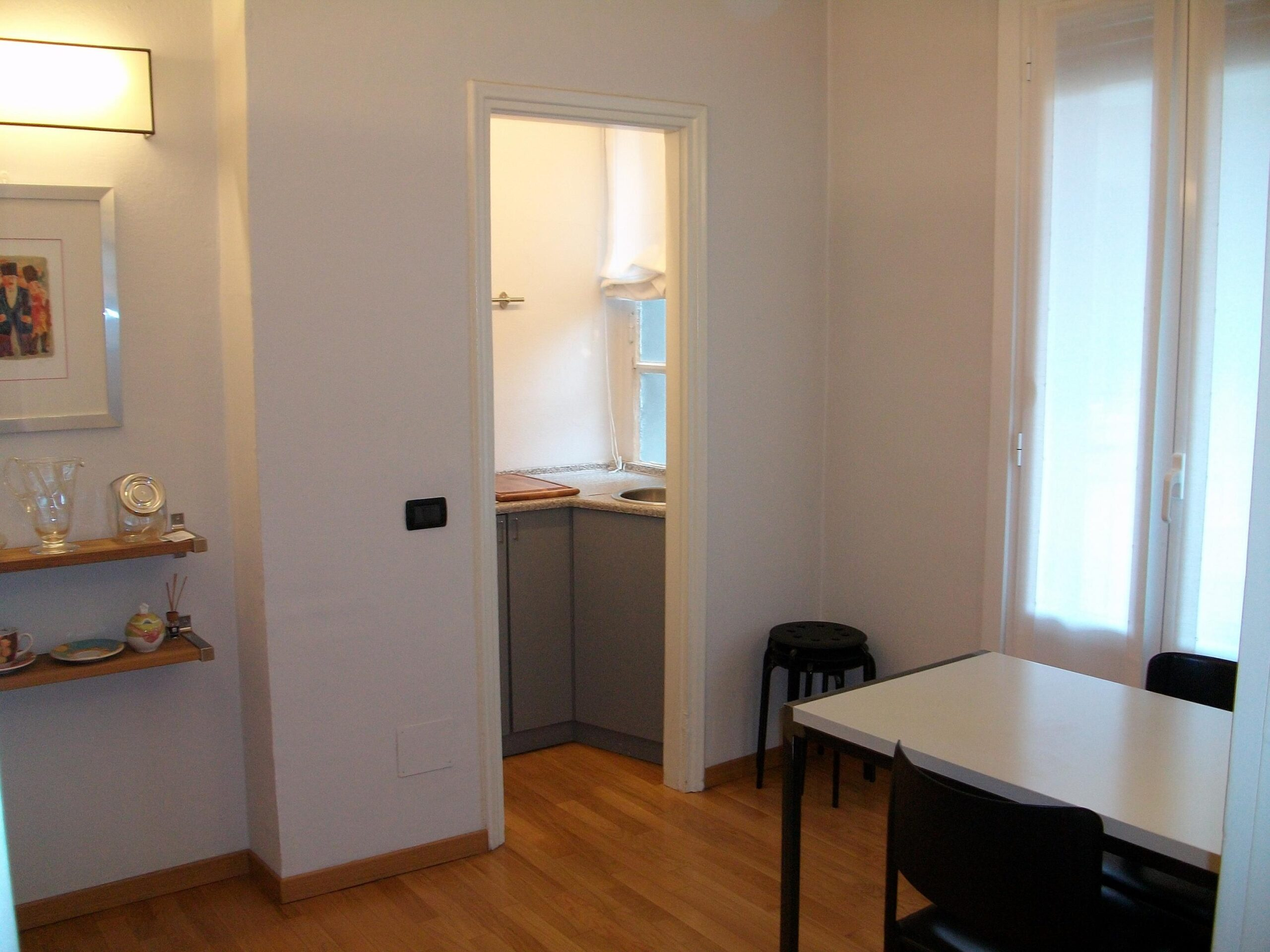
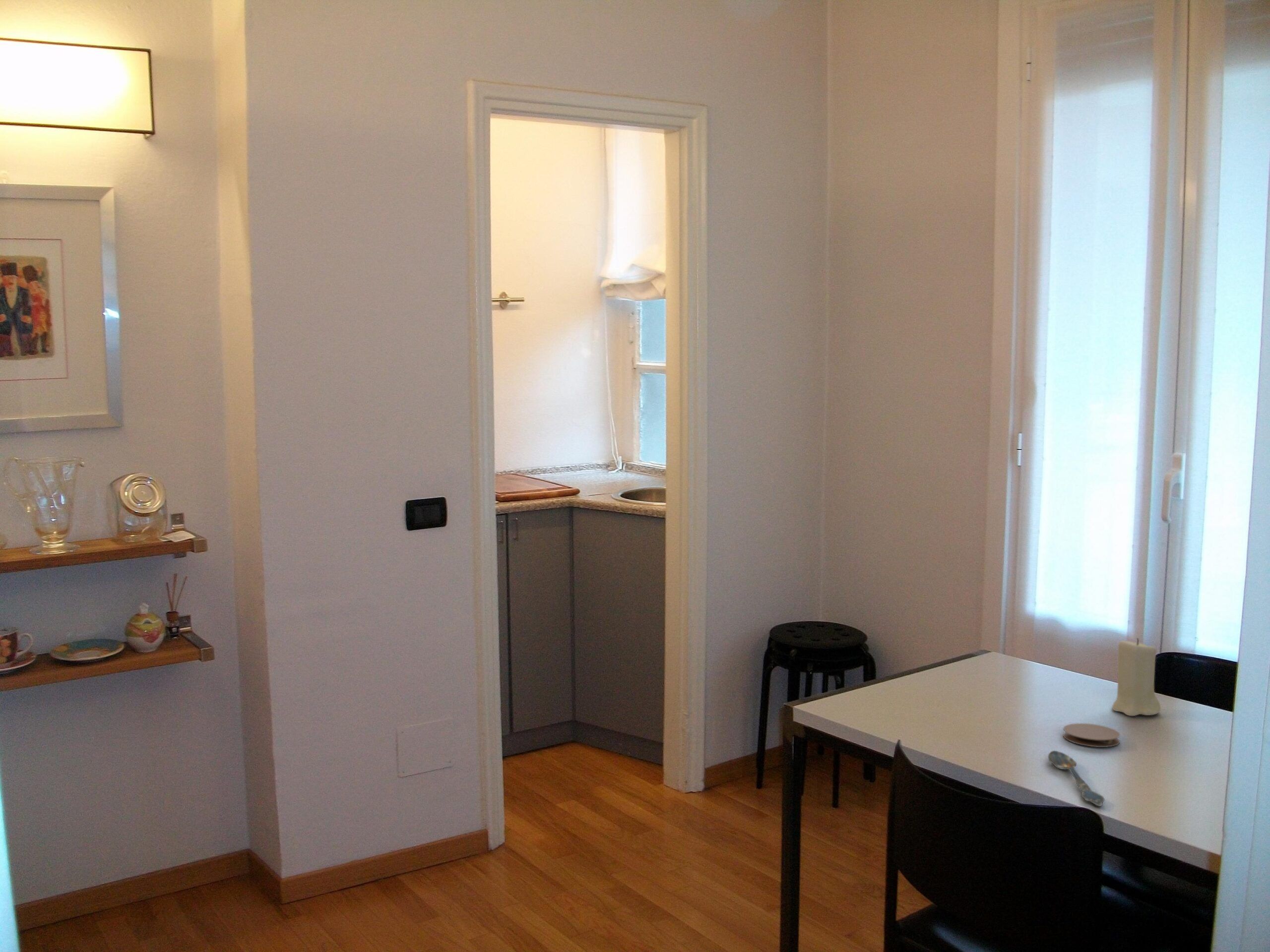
+ coaster (1091, 735)
+ spoon (1076, 776)
+ candle (1136, 674)
